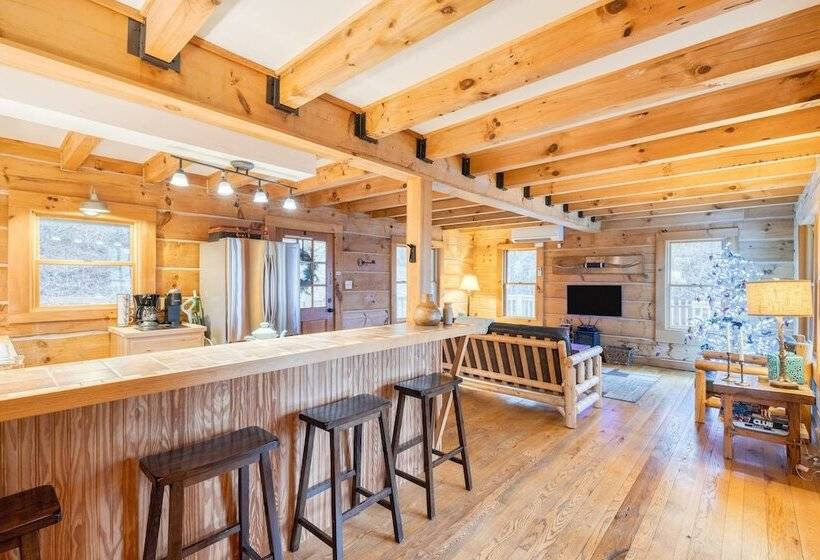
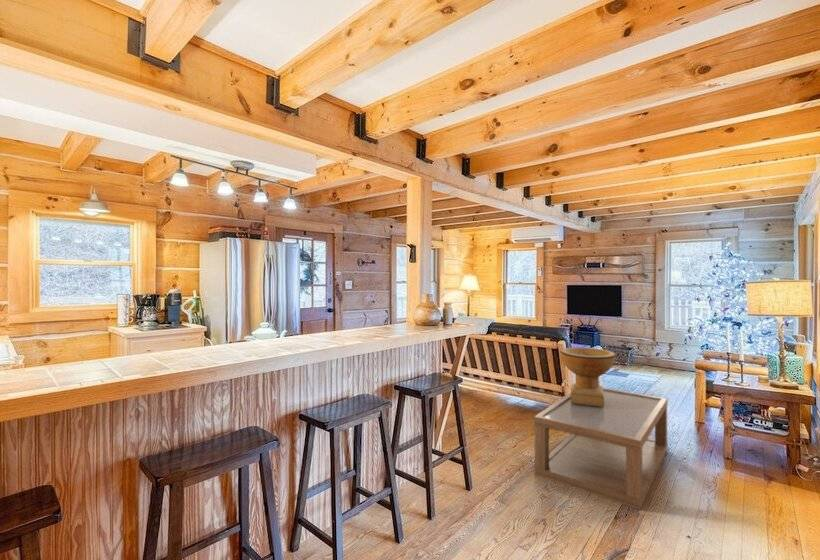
+ coffee table (605, 434)
+ decorative bowl (587, 376)
